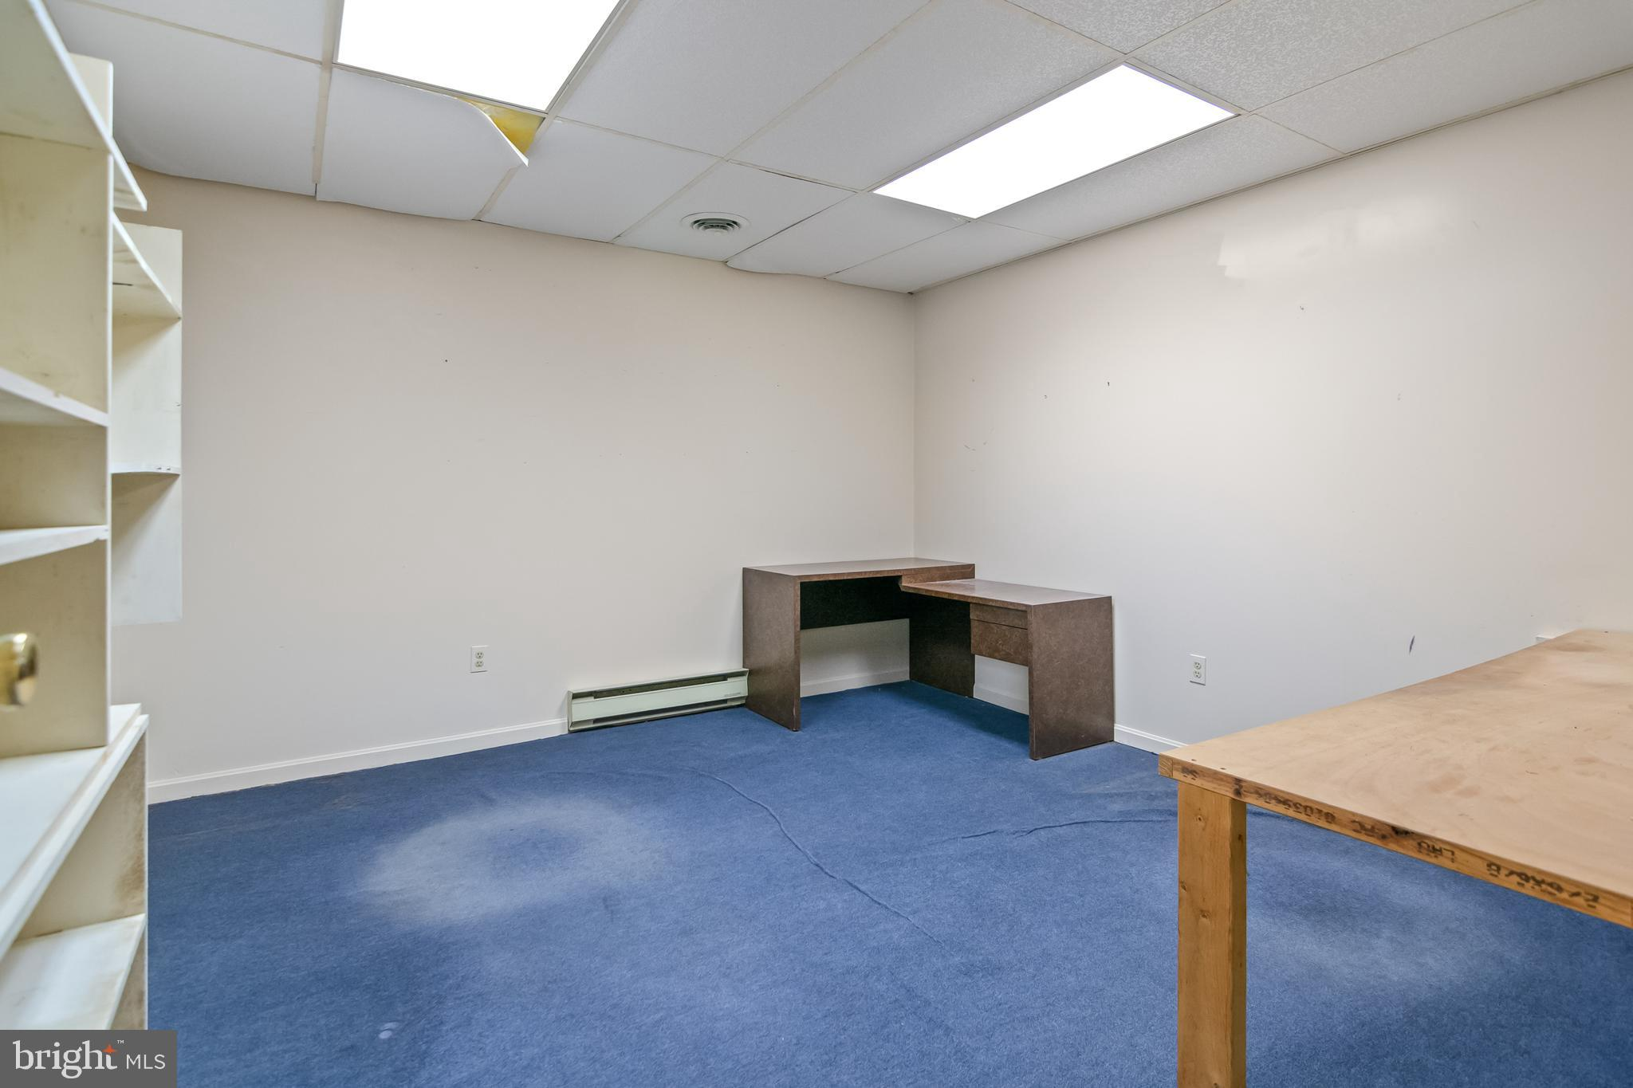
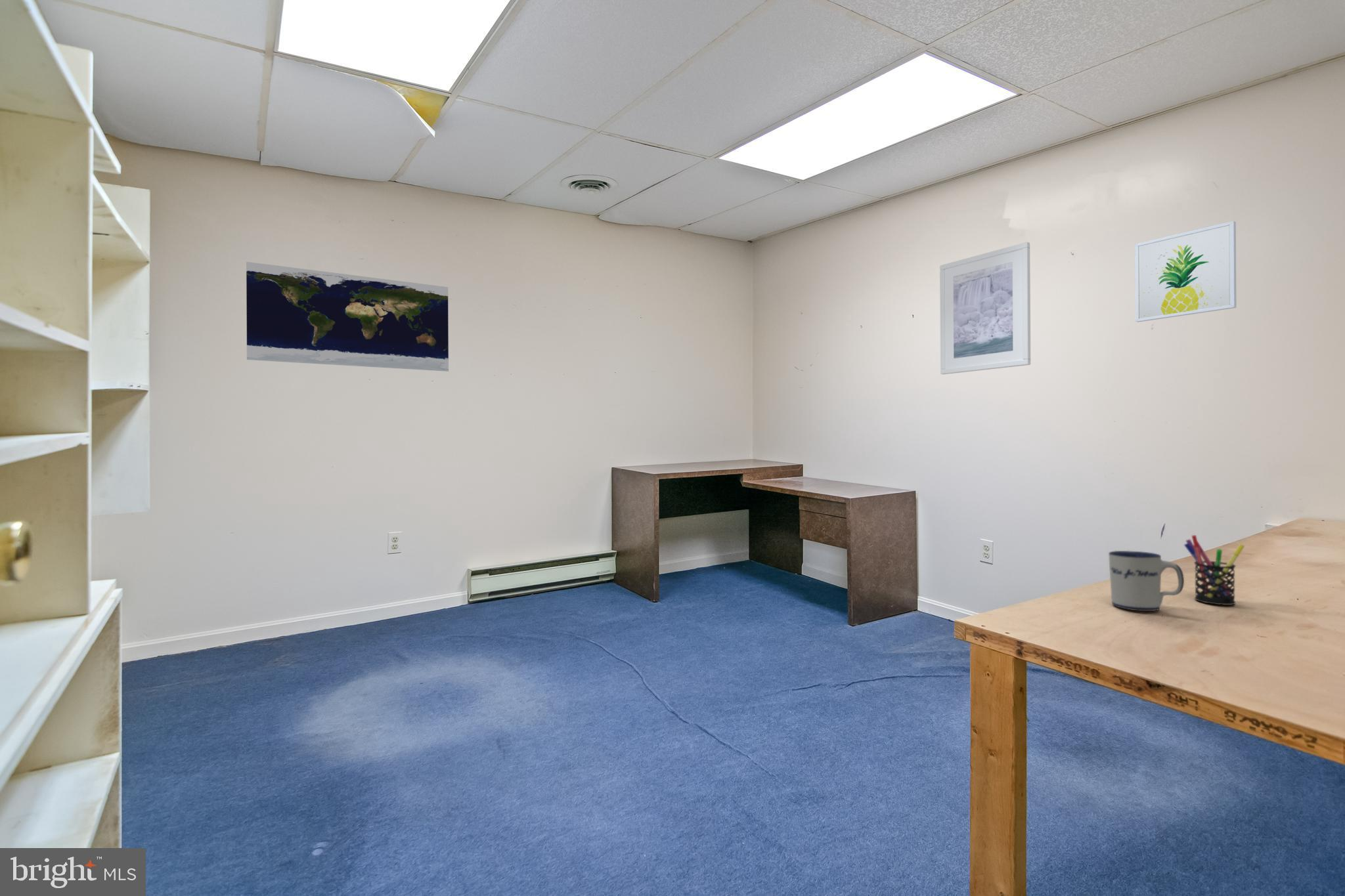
+ pen holder (1213, 569)
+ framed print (982, 312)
+ mug (1145, 581)
+ map (355, 320)
+ wall art (1183, 274)
